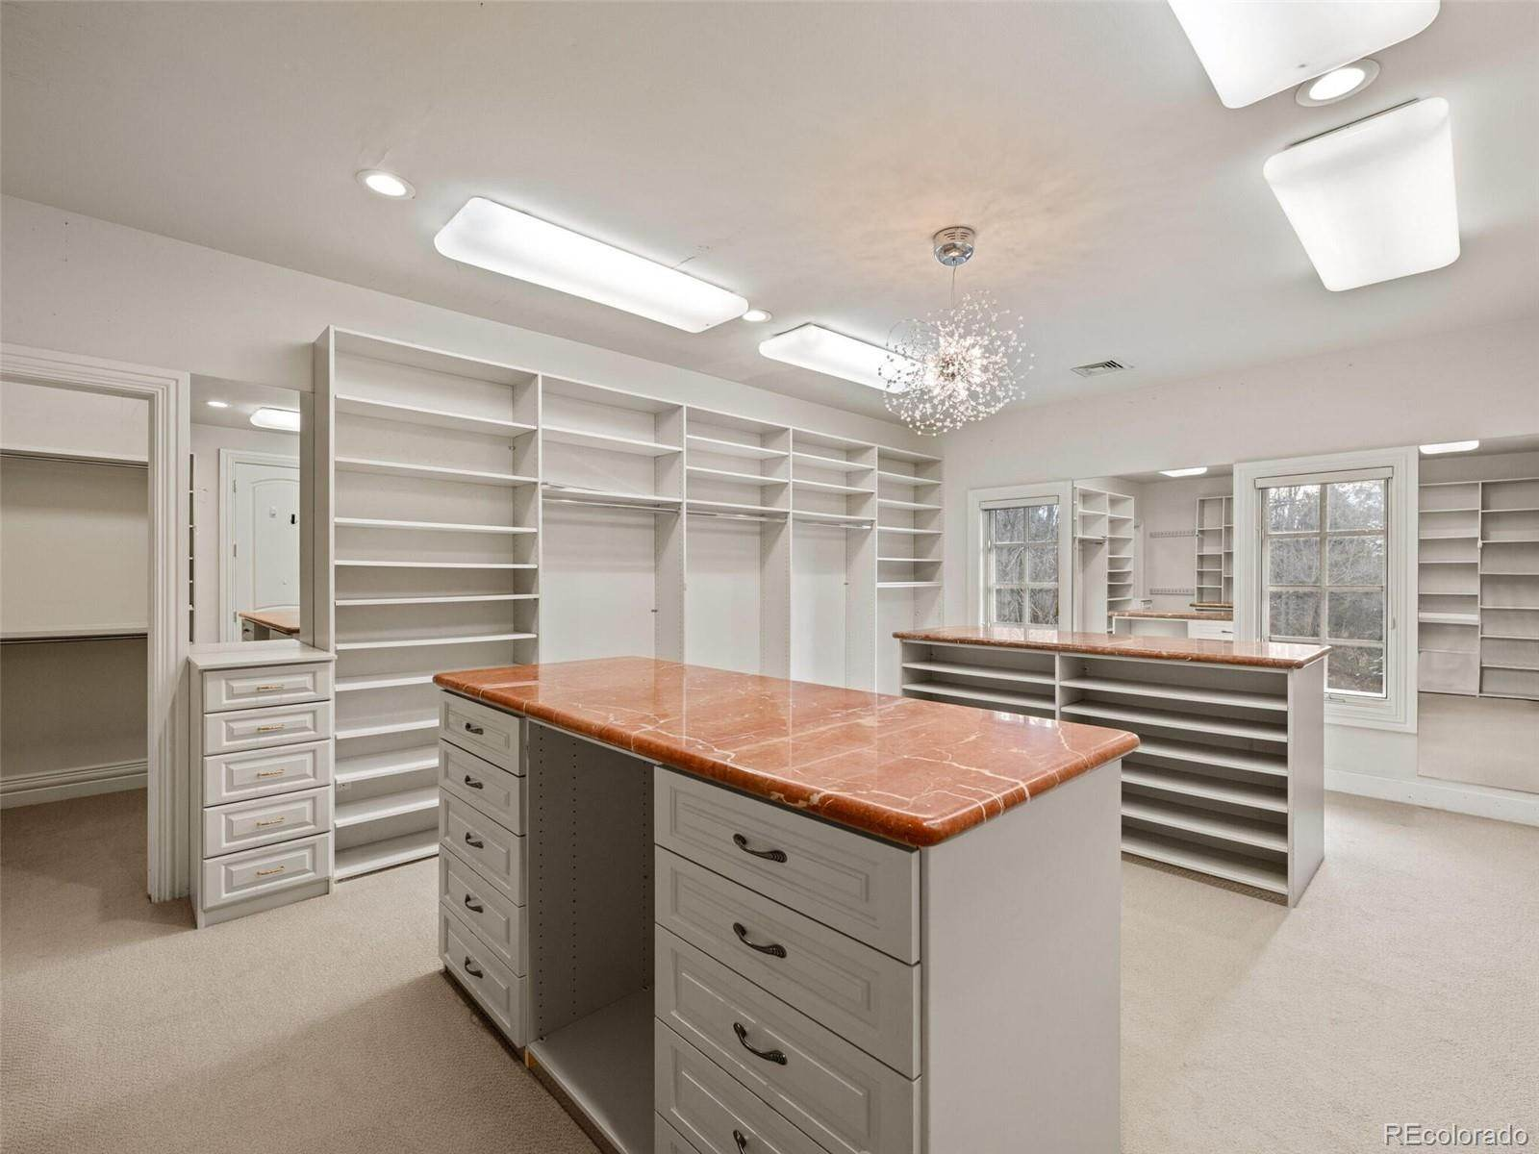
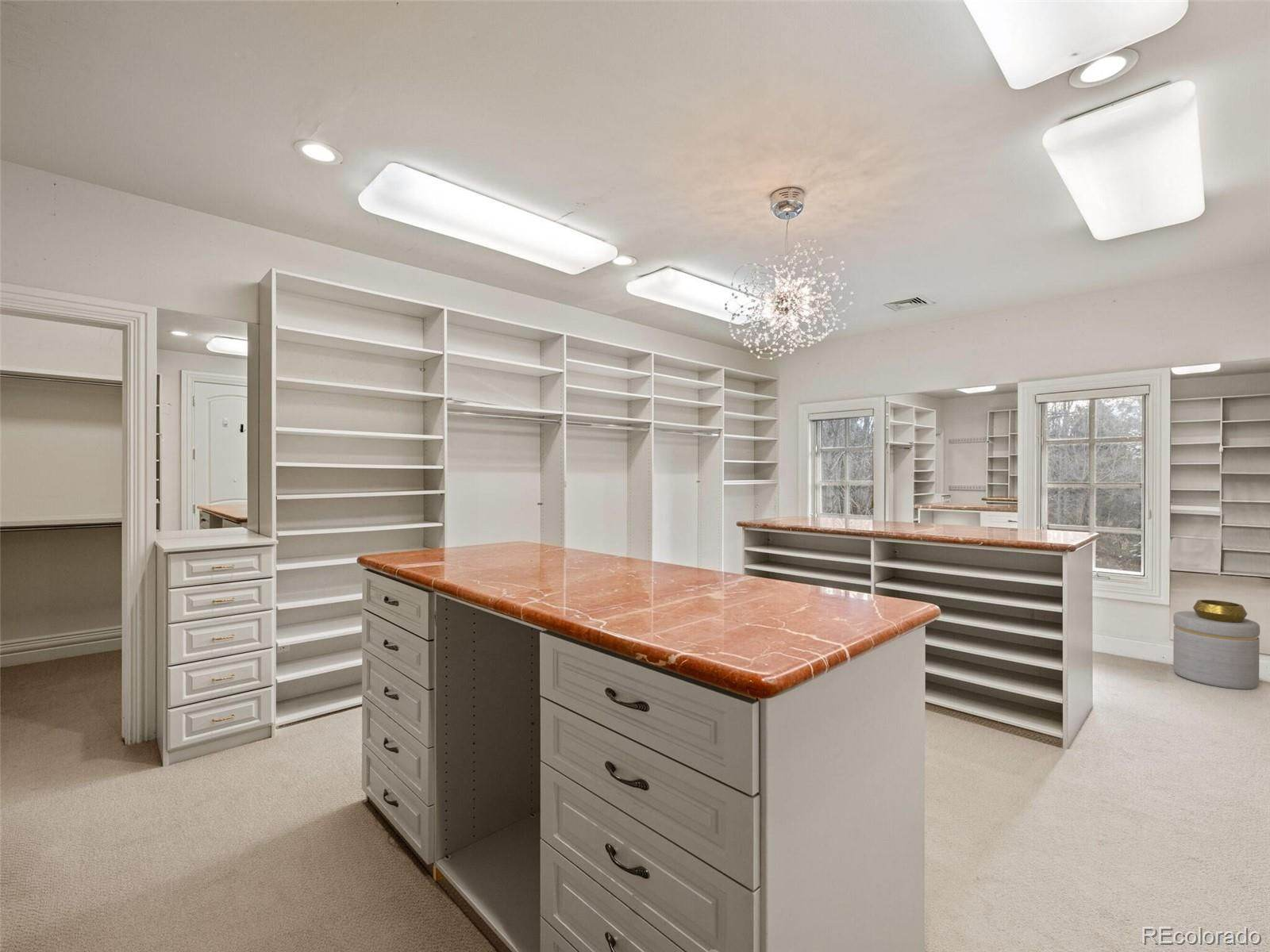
+ ottoman (1214, 648)
+ decorative bowl (1219, 610)
